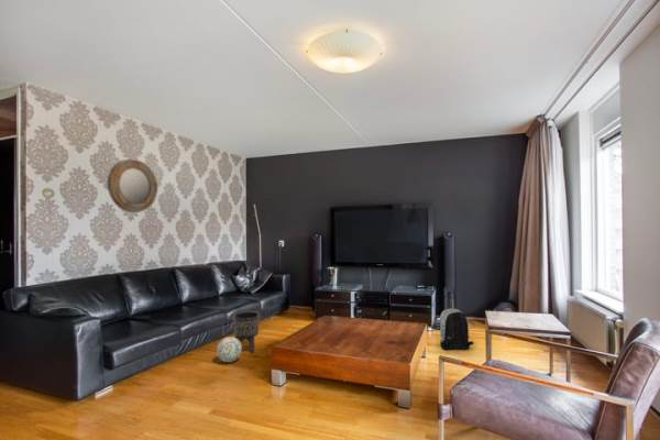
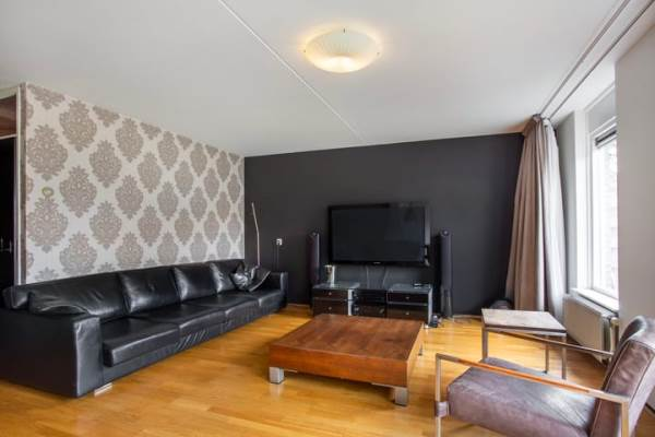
- ball (229, 349)
- home mirror (134, 186)
- backpack (453, 328)
- planter (246, 332)
